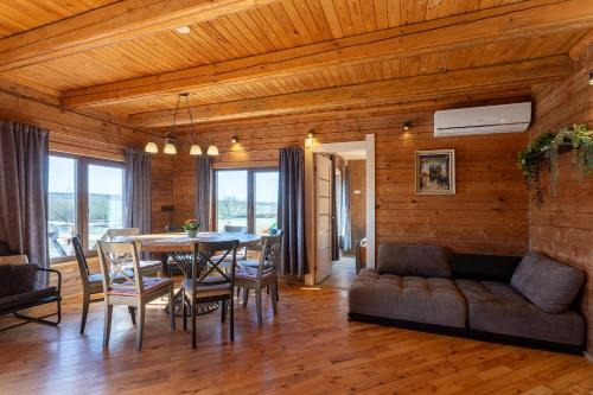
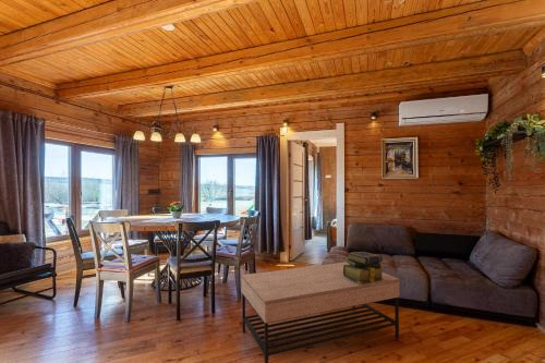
+ coffee table (318, 305)
+ stack of books (363, 265)
